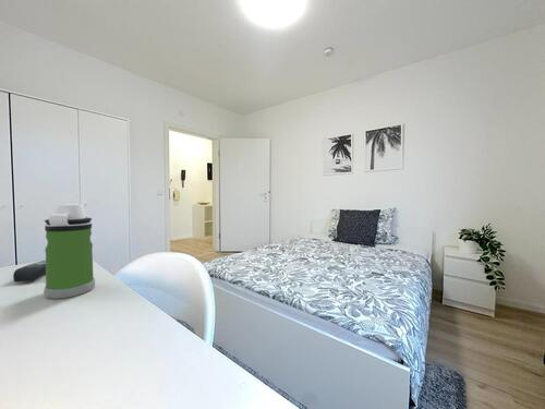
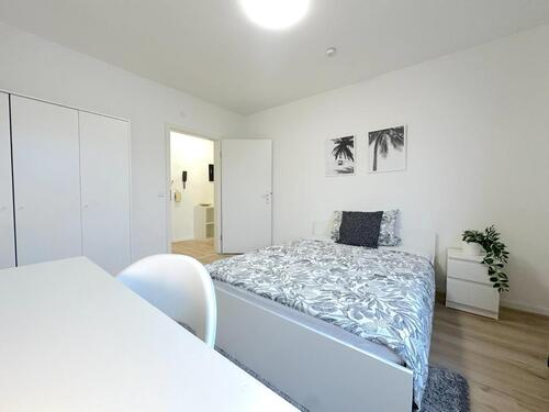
- water bottle (70, 248)
- remote control (43, 266)
